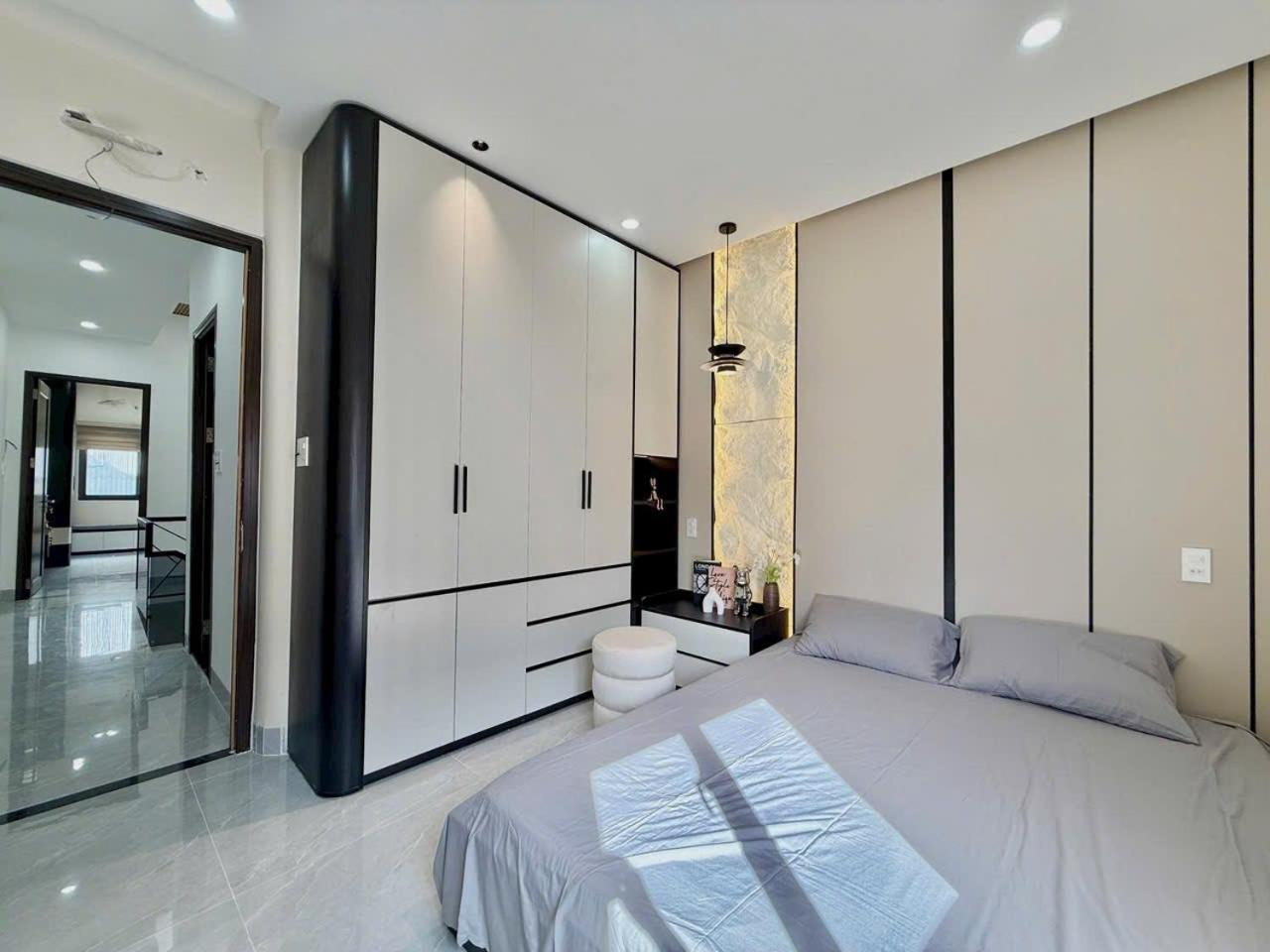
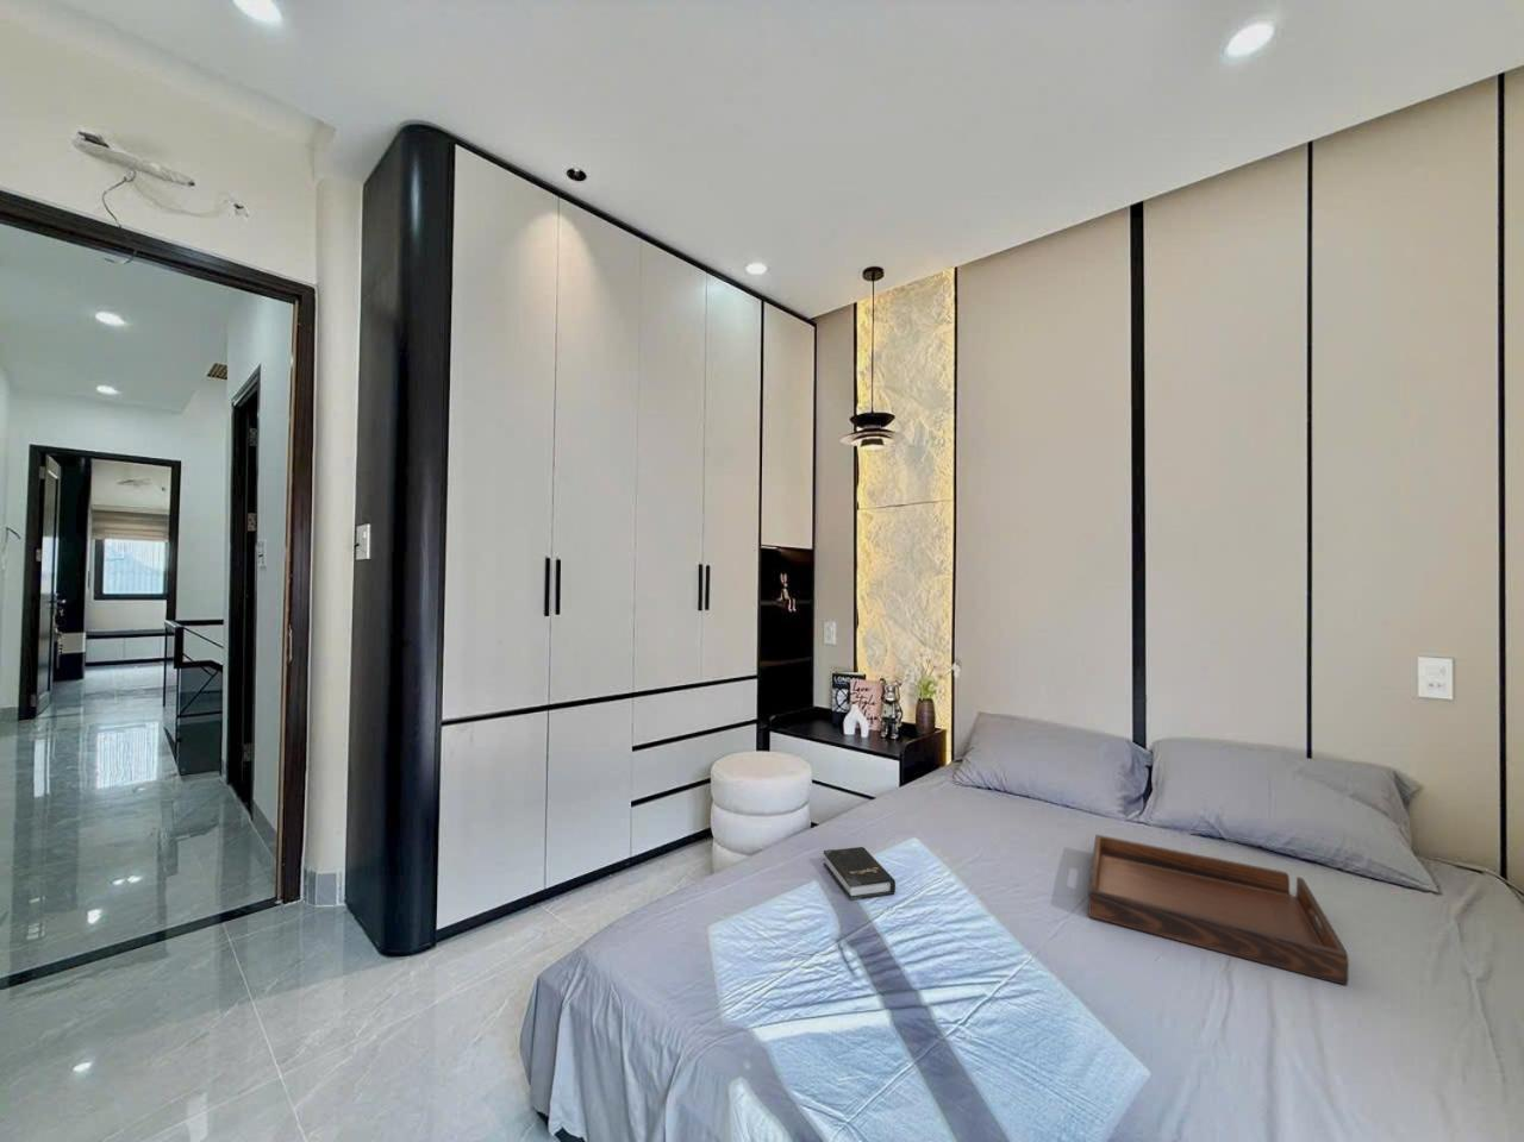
+ hardback book (857, 871)
+ serving tray (1198, 895)
